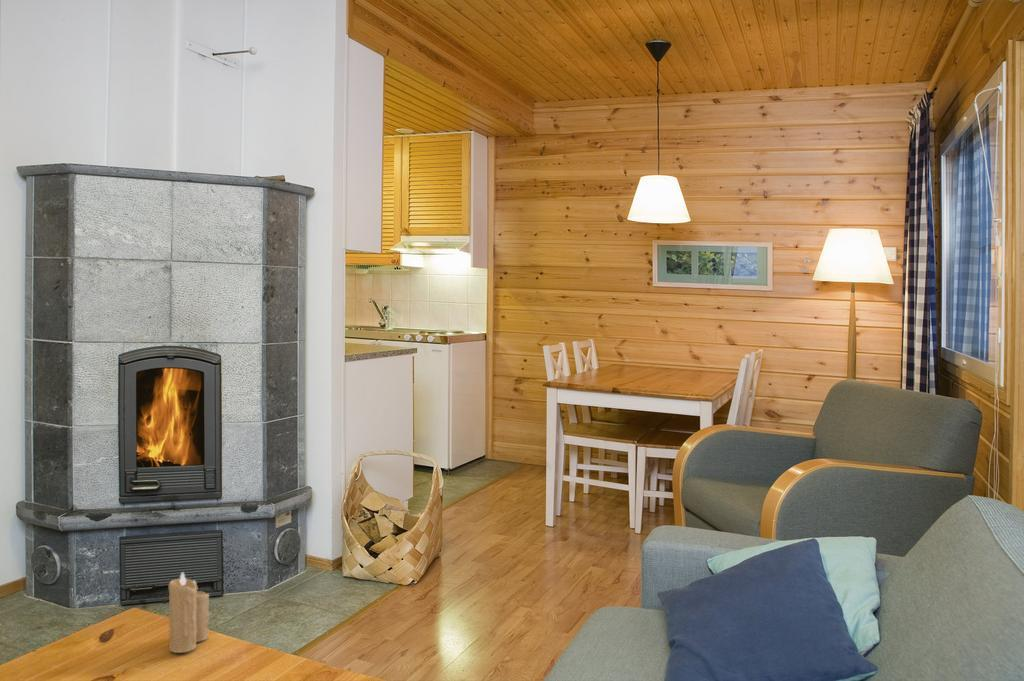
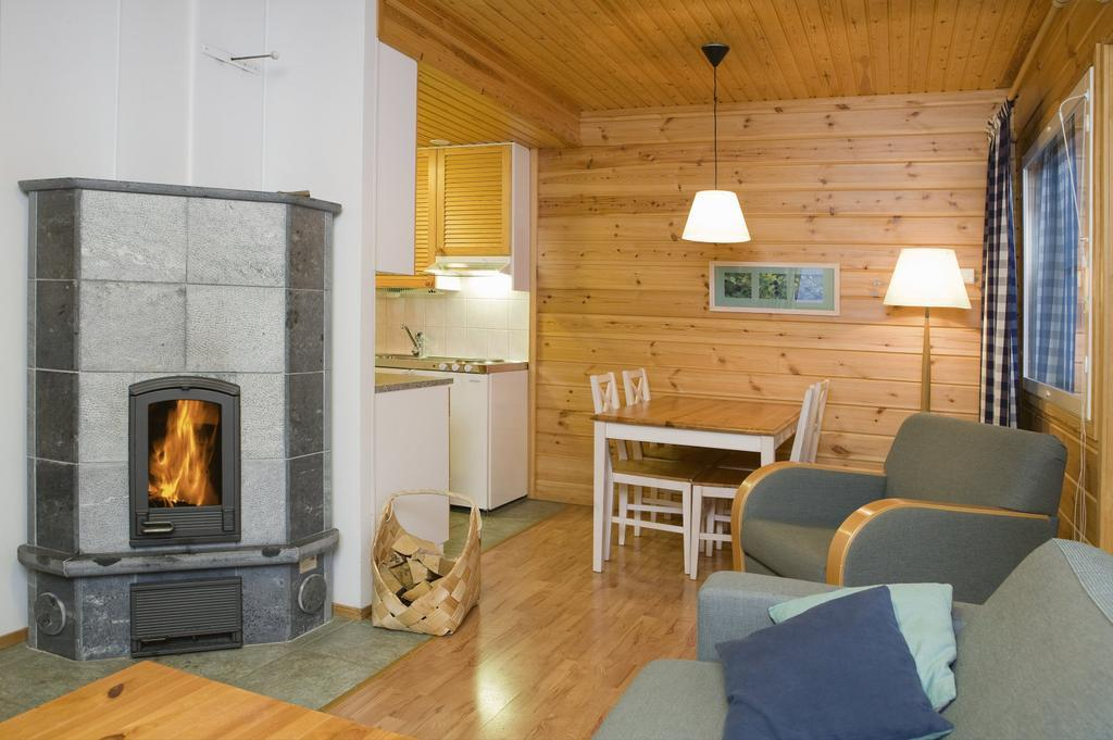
- candle (189, 605)
